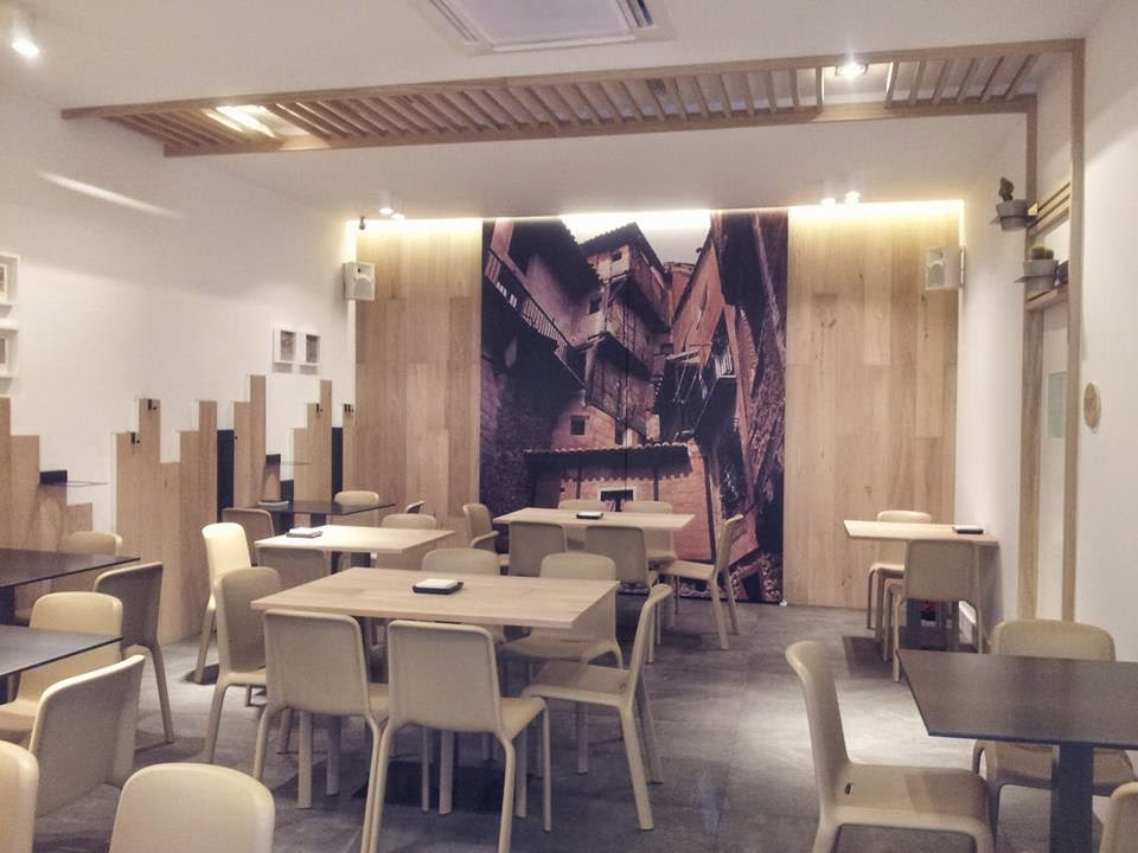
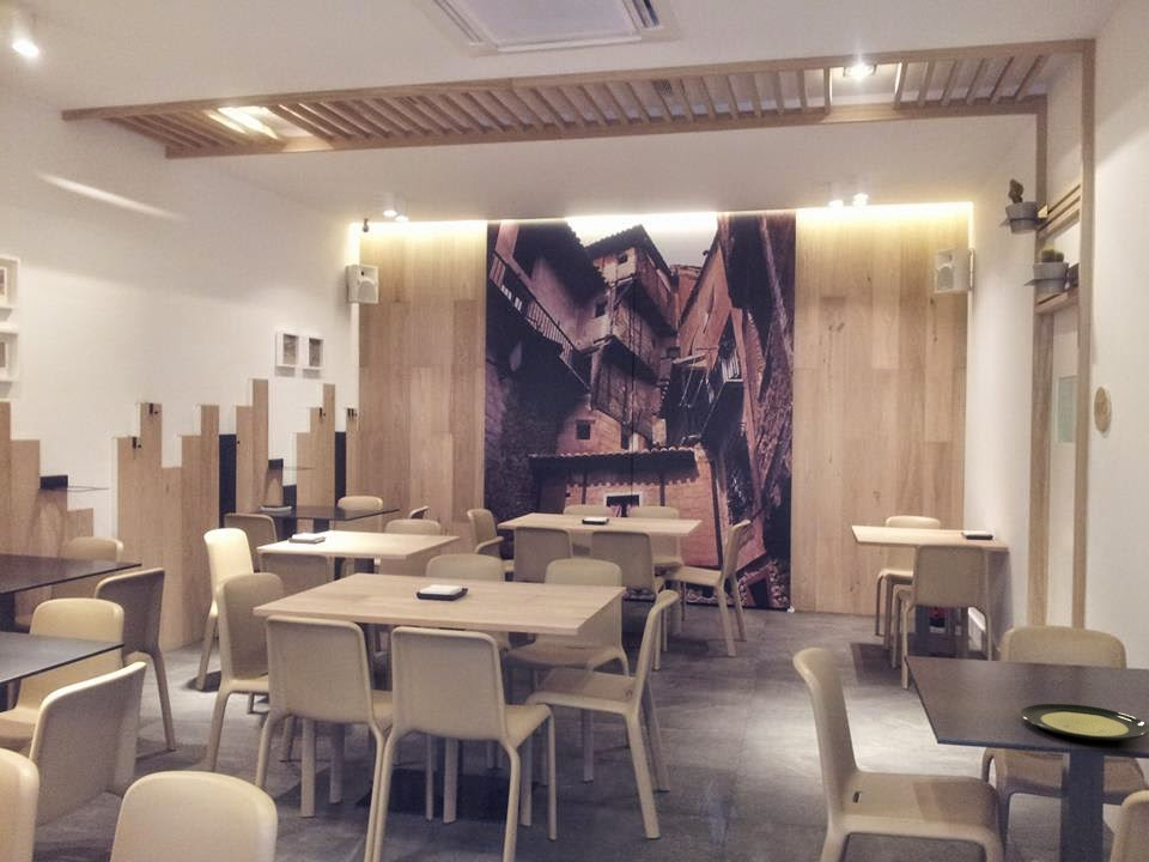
+ plate (1083, 723)
